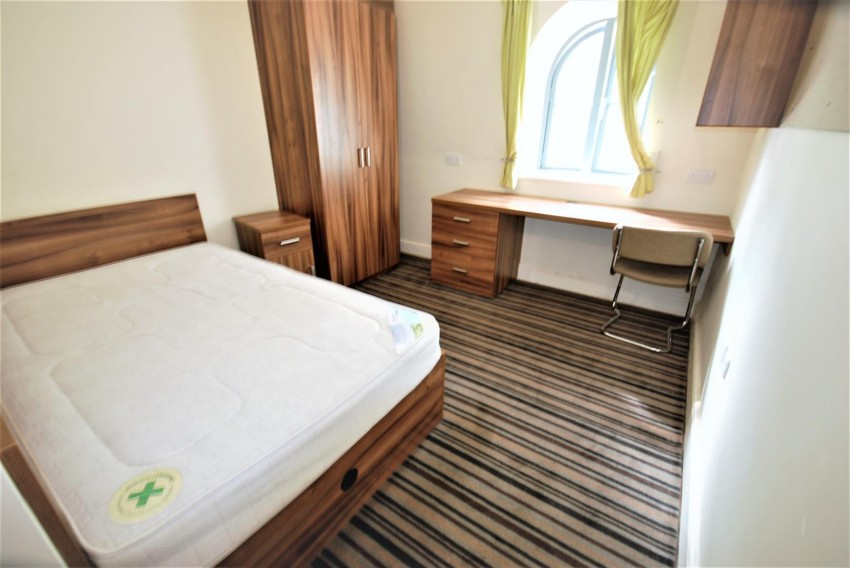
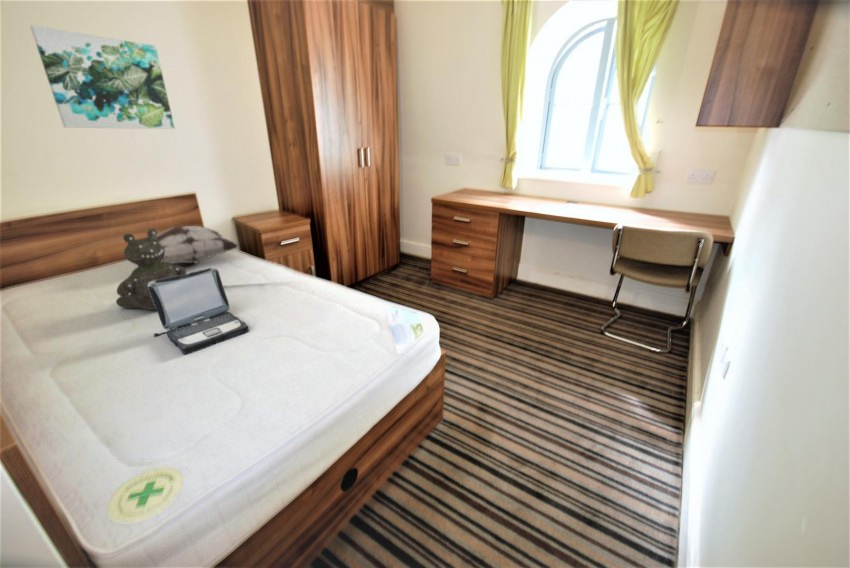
+ teddy bear (143, 269)
+ laptop (198, 307)
+ wall art (112, 84)
+ decorative pillow (185, 244)
